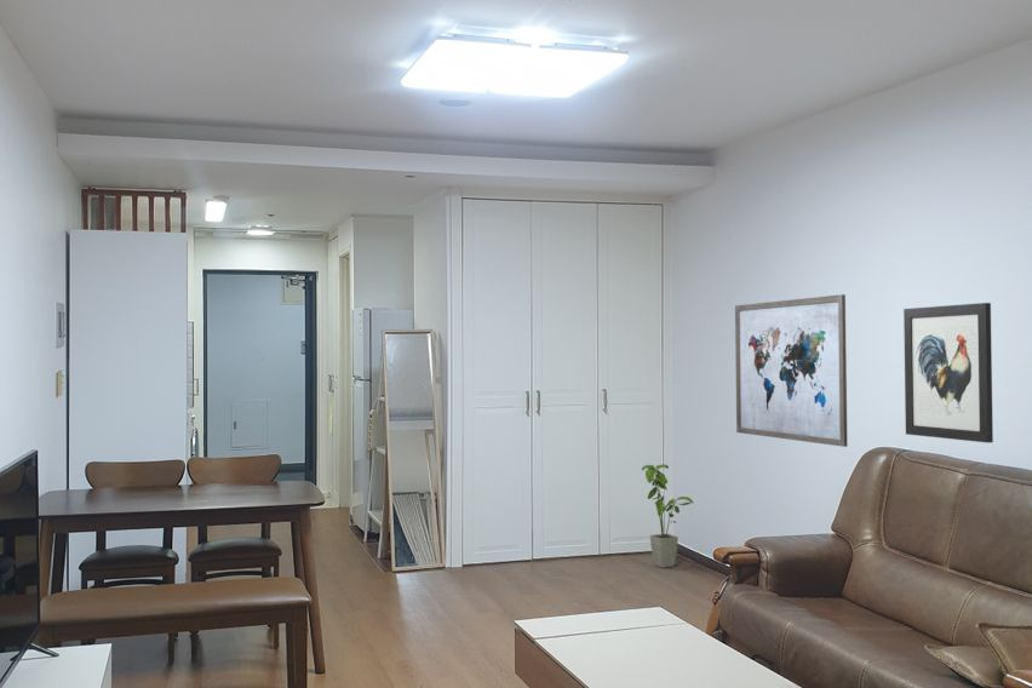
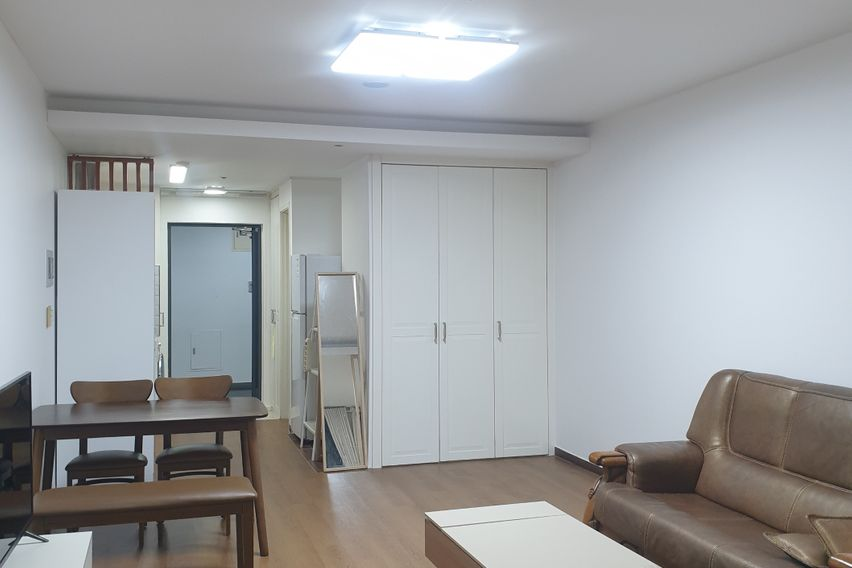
- house plant (661, 516)
- wall art (785, 369)
- wall art (945, 372)
